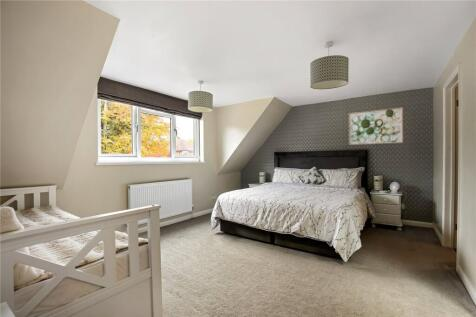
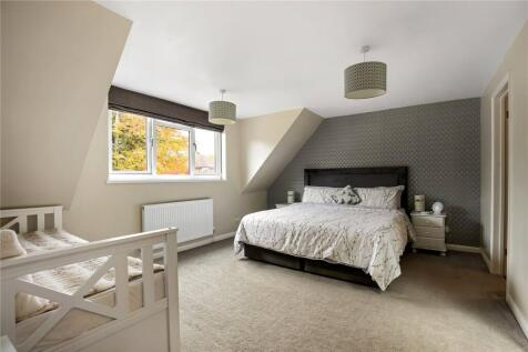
- wall art (374, 127)
